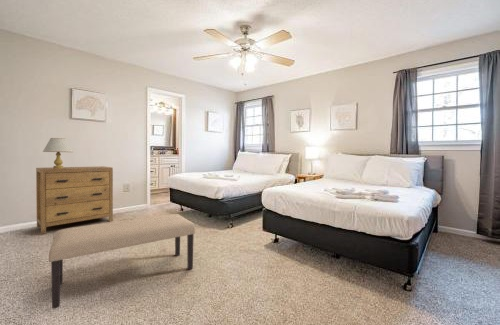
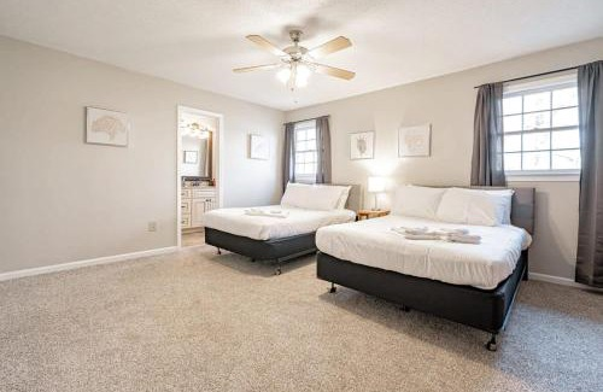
- dresser (76, 195)
- table lamp (58, 153)
- bench (128, 246)
